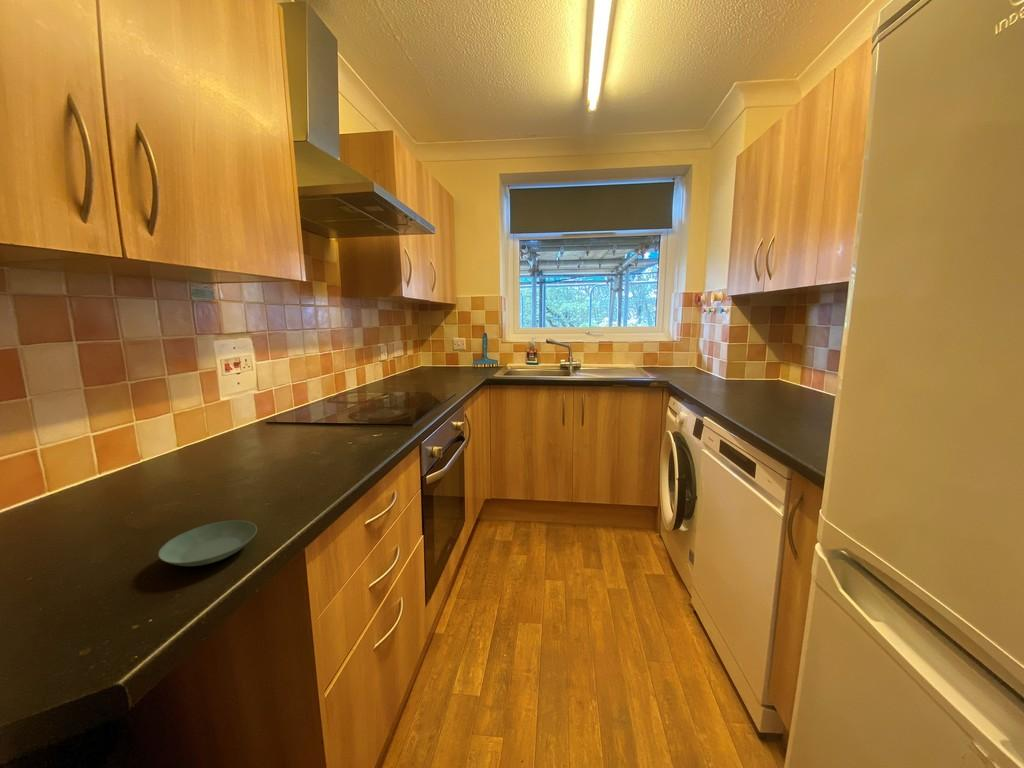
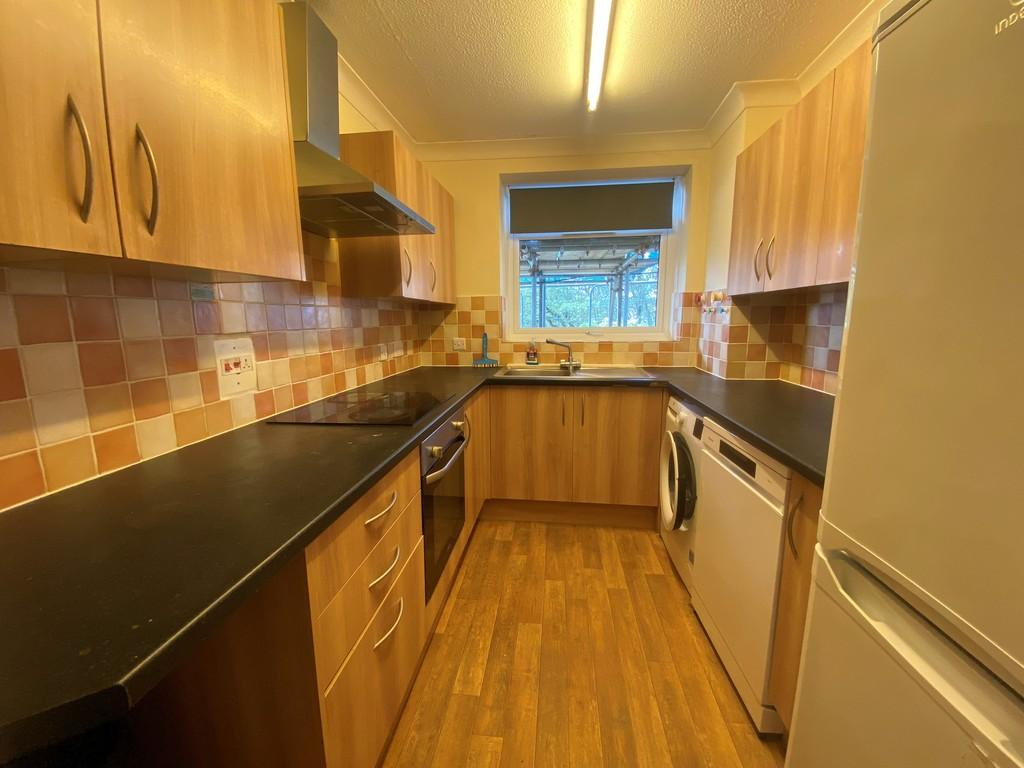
- saucer (211, 545)
